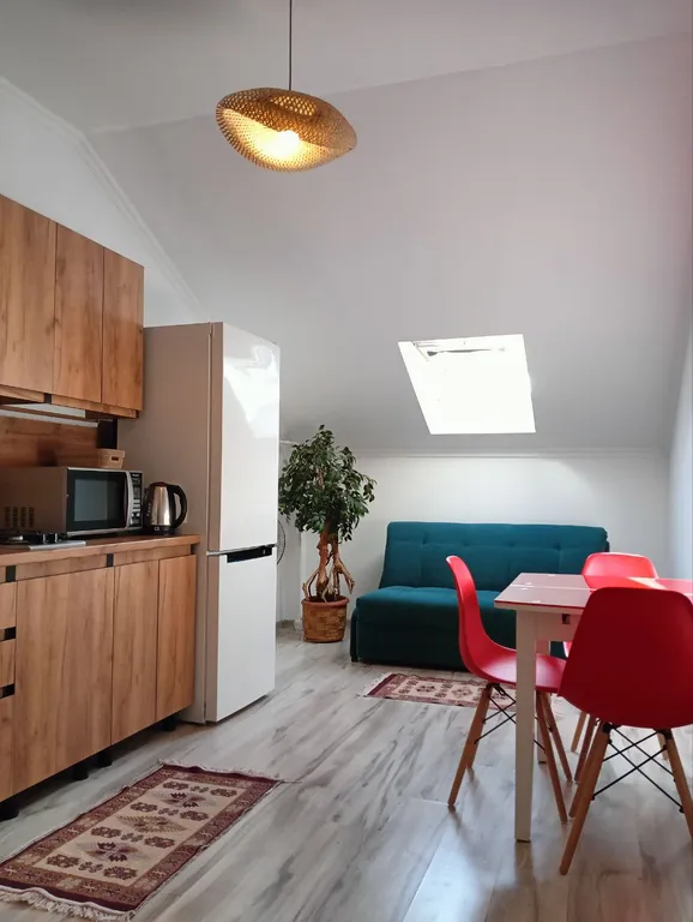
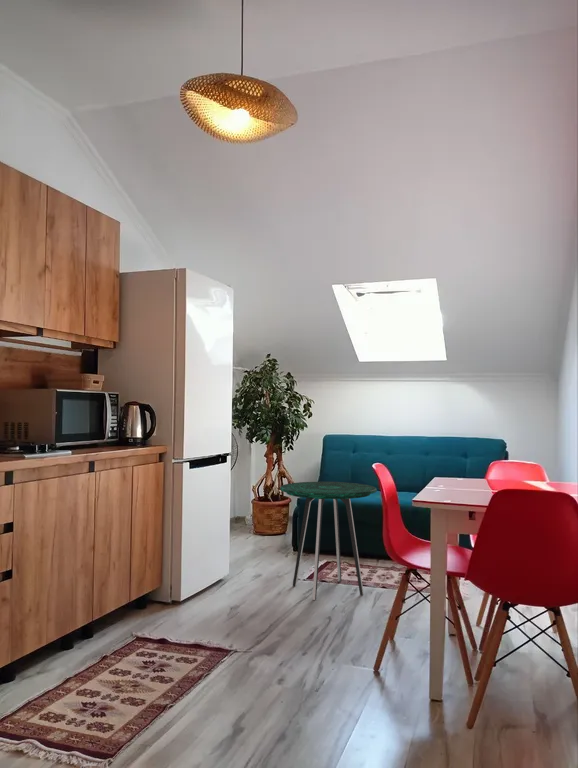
+ side table (320, 535)
